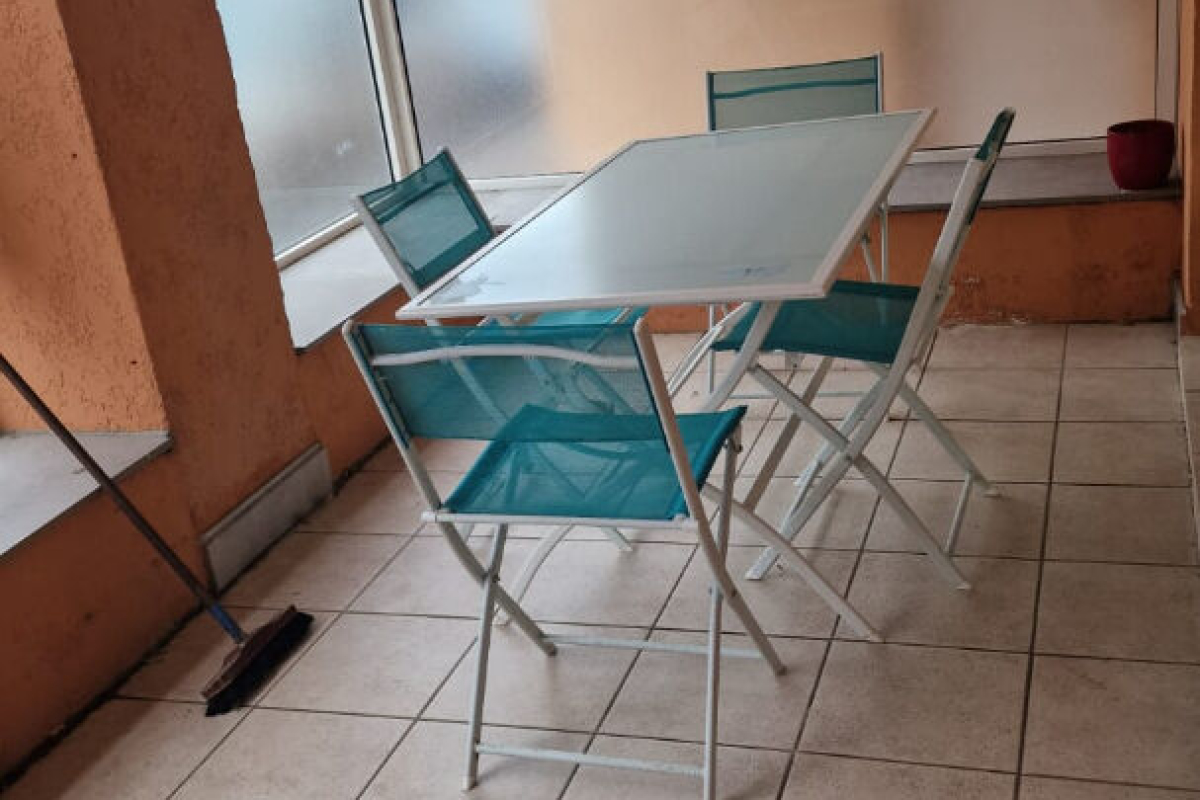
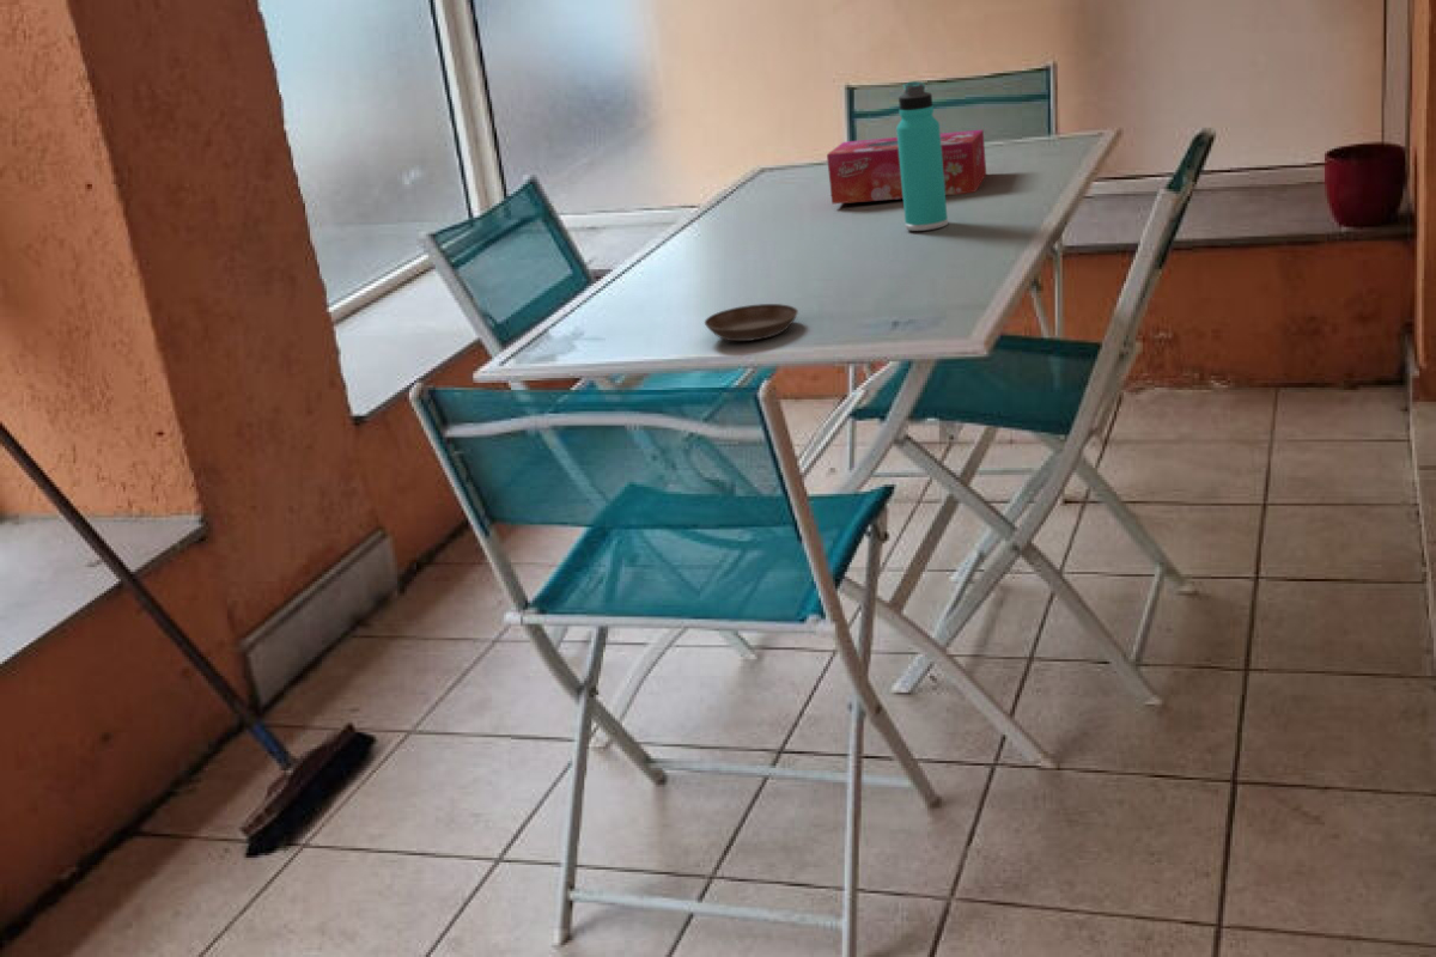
+ thermos bottle (920, 156)
+ saucer (752, 323)
+ tissue box (899, 166)
